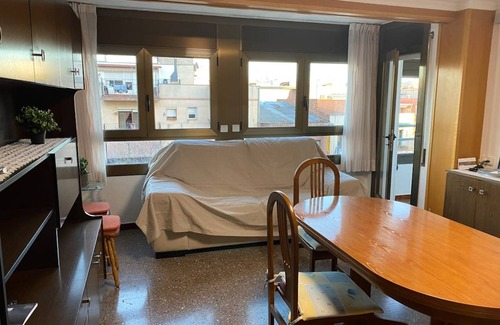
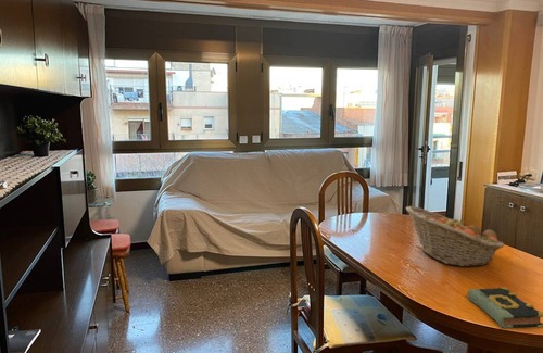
+ book (501, 303)
+ fruit basket (450, 232)
